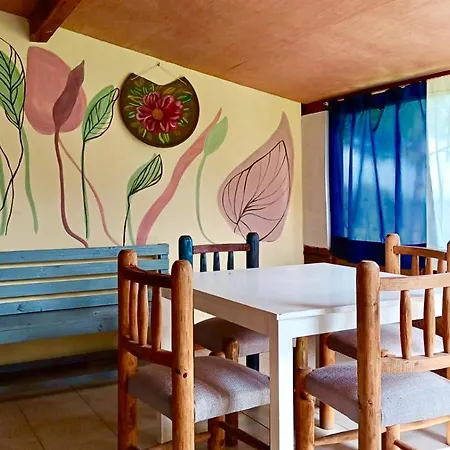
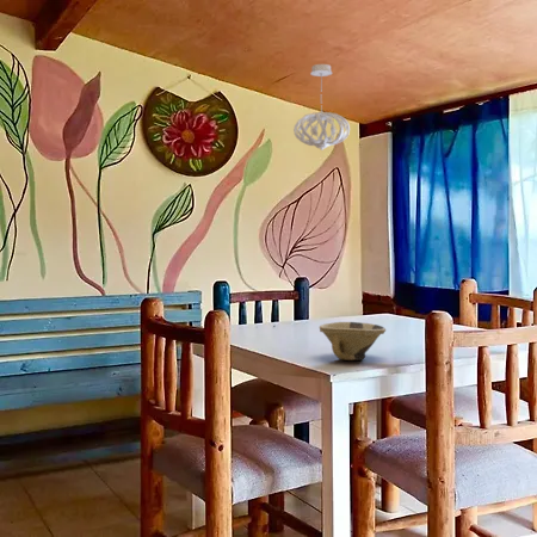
+ bowl (352, 341)
+ pendant light (321, 107)
